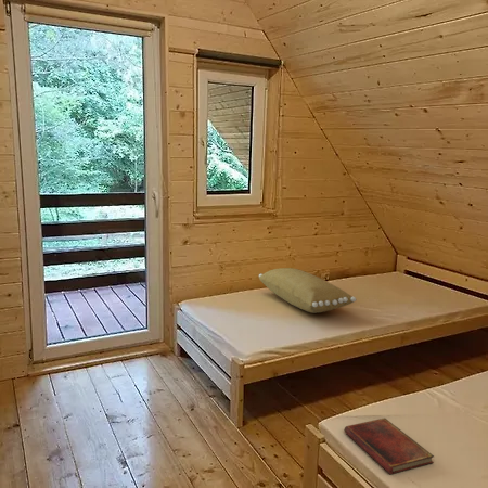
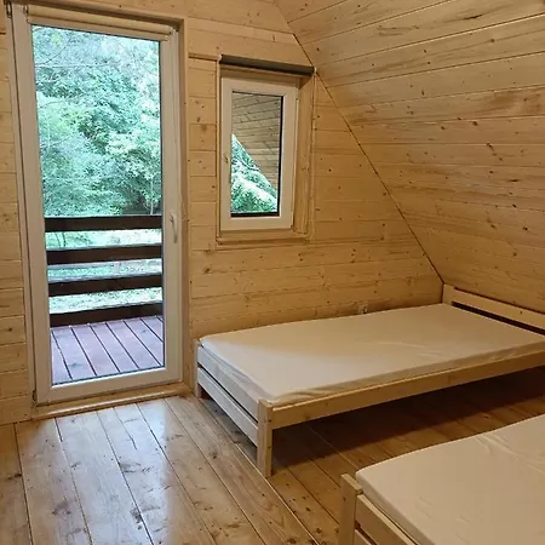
- diary (386, 444)
- pillow (305, 288)
